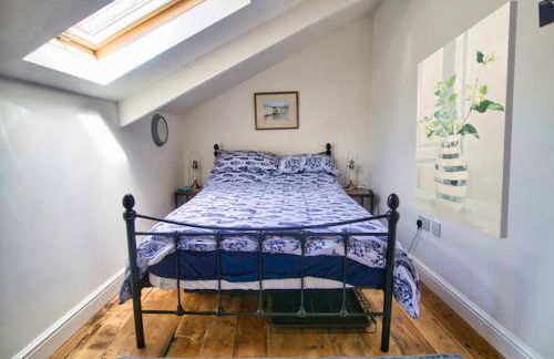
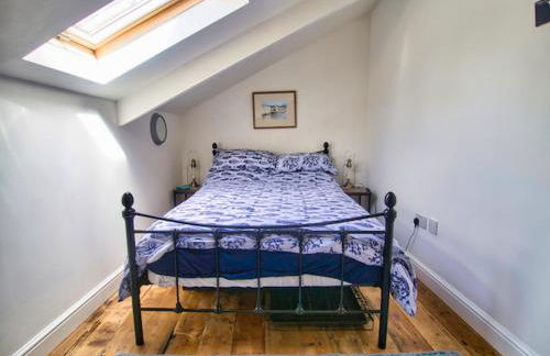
- wall art (452, 132)
